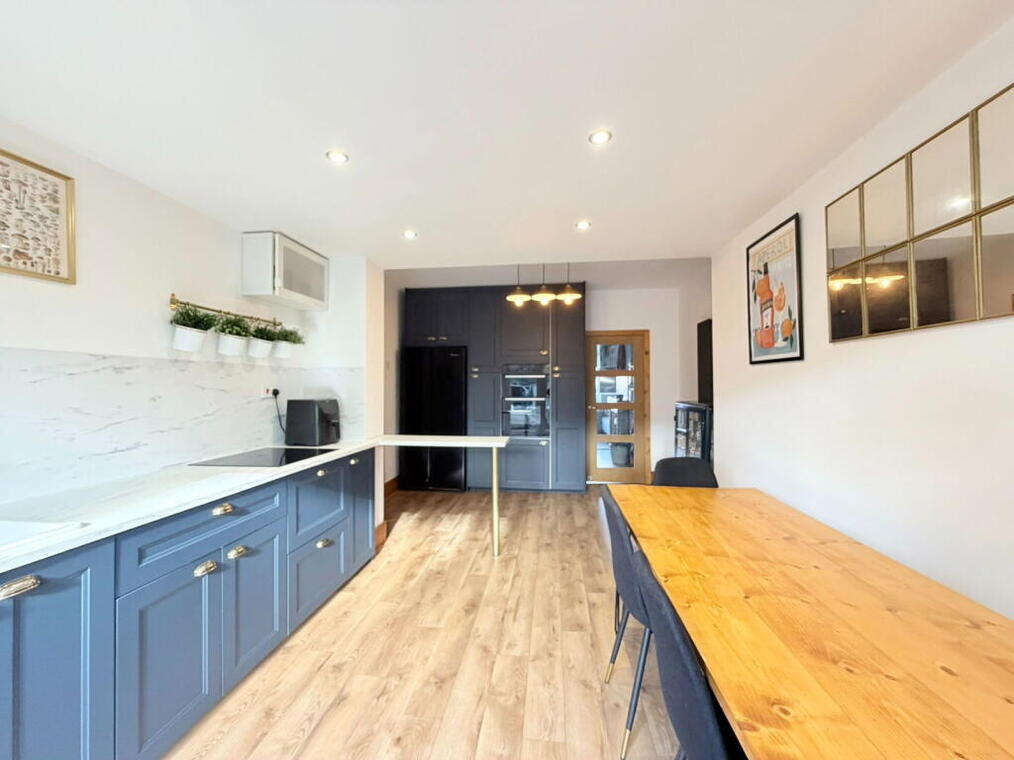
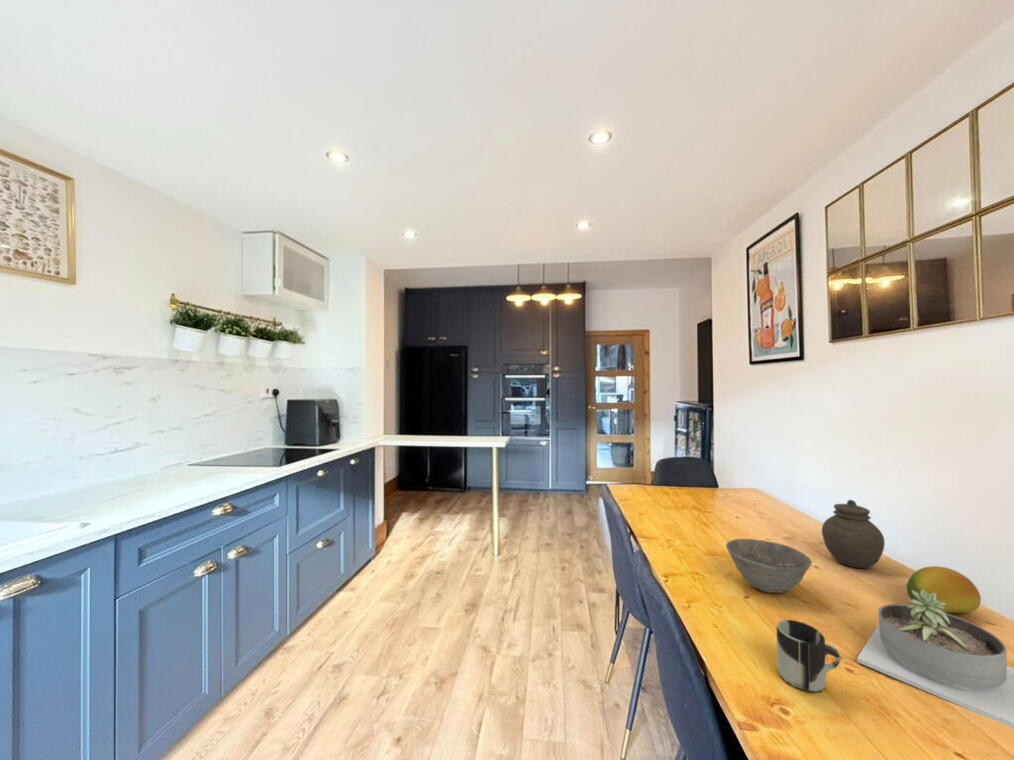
+ cup (809, 656)
+ bowl (767, 569)
+ fruit (939, 589)
+ jar (851, 531)
+ succulent planter (936, 632)
